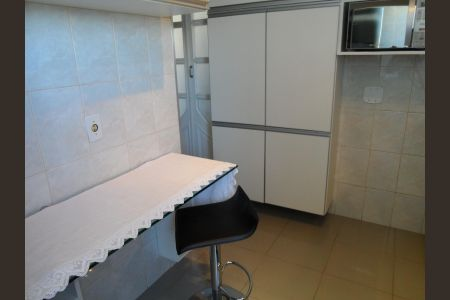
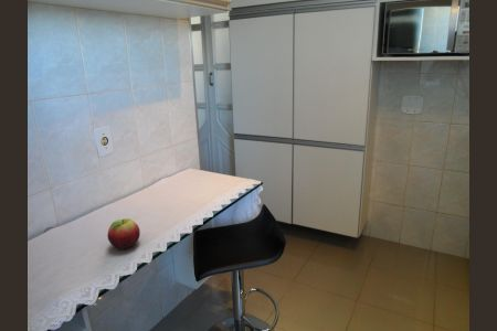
+ fruit (124, 232)
